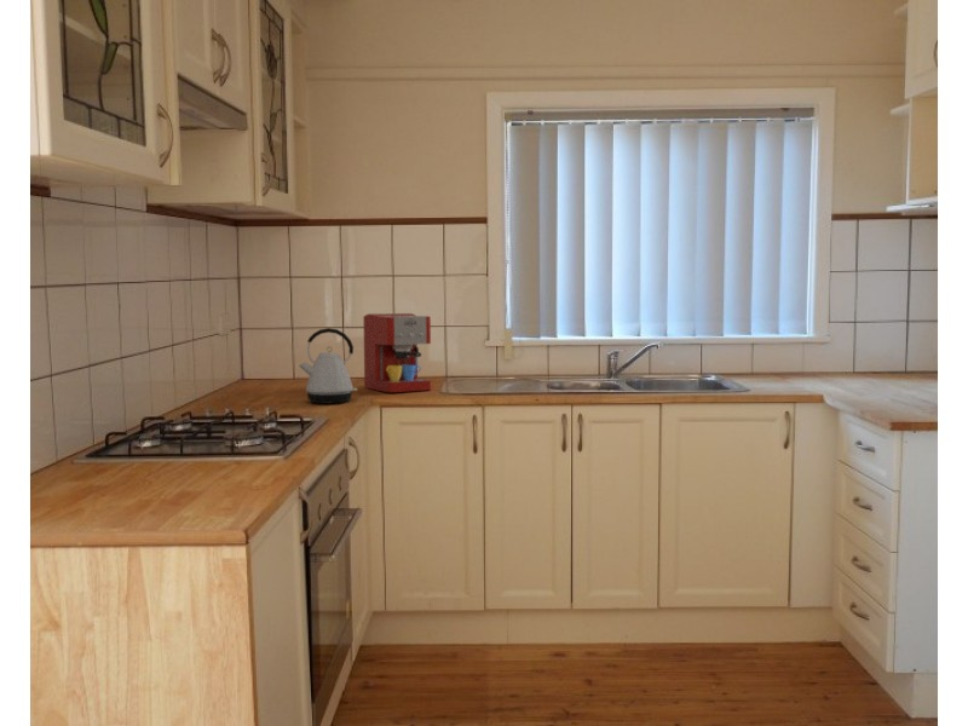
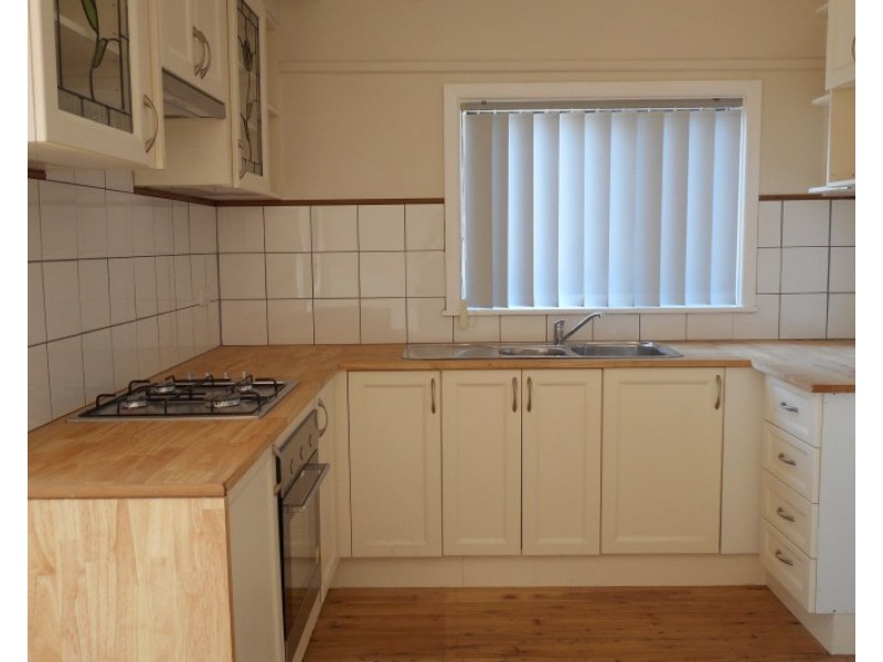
- kettle (327, 364)
- coffee maker (397, 351)
